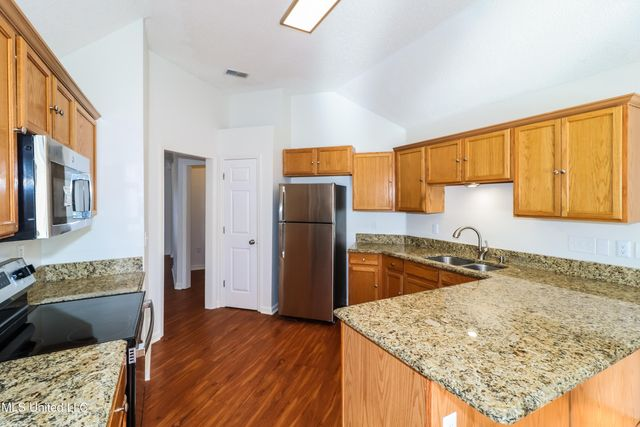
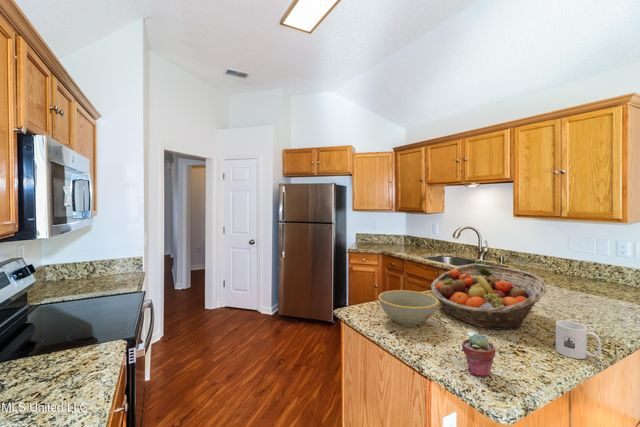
+ fruit basket (482, 293)
+ potted succulent (478, 352)
+ bowl (407, 310)
+ mug (577, 340)
